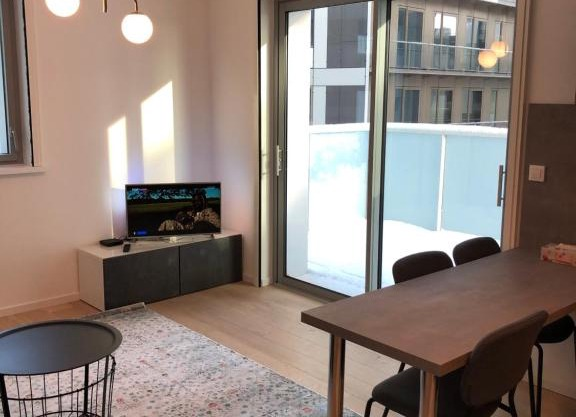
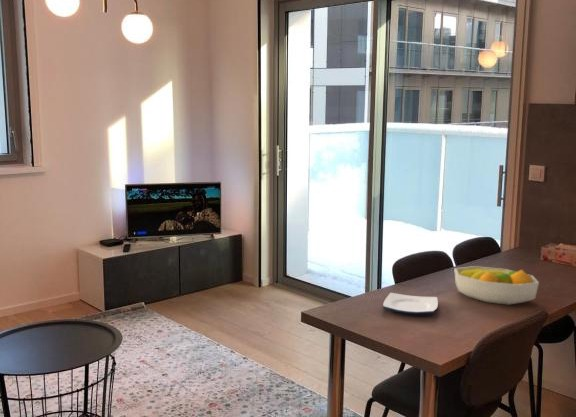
+ fruit bowl (494, 281)
+ plate (410, 304)
